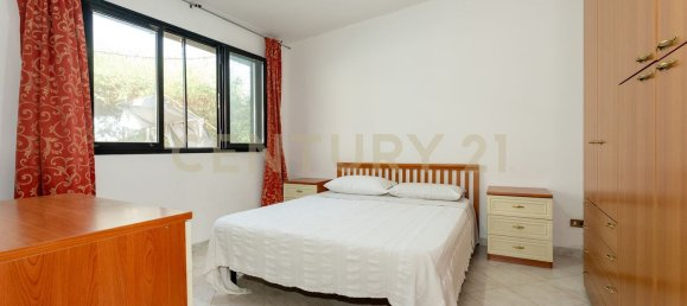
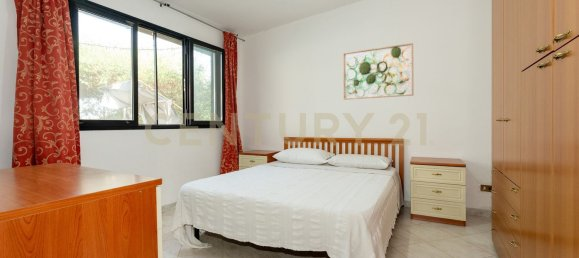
+ wall art (376, 73)
